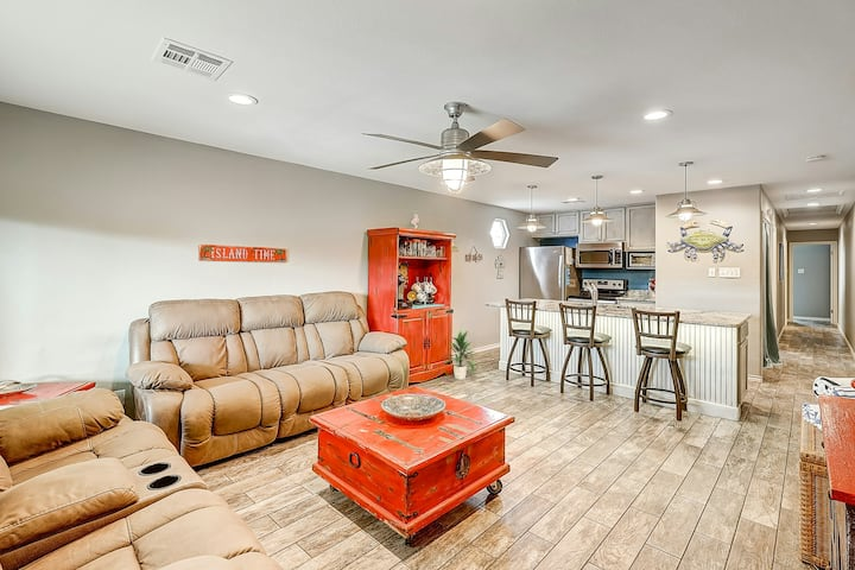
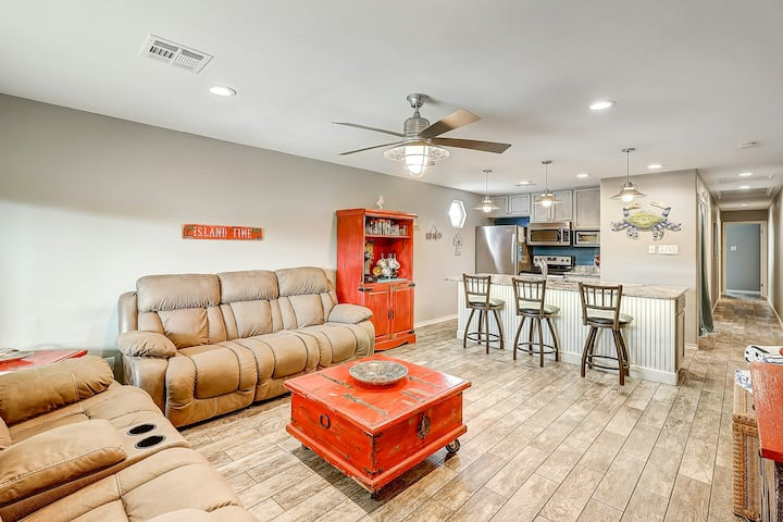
- indoor plant (461, 355)
